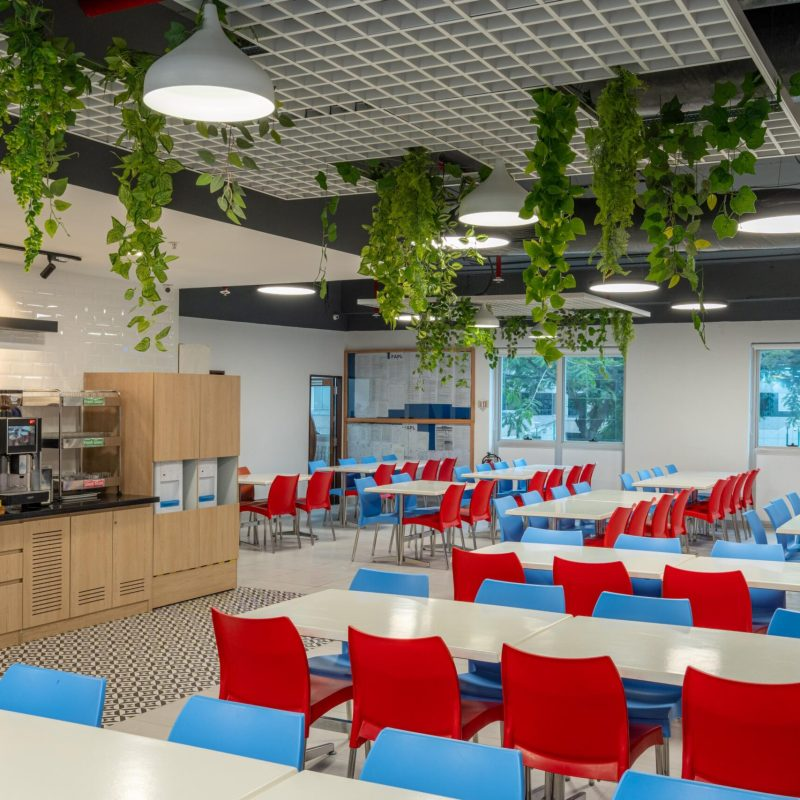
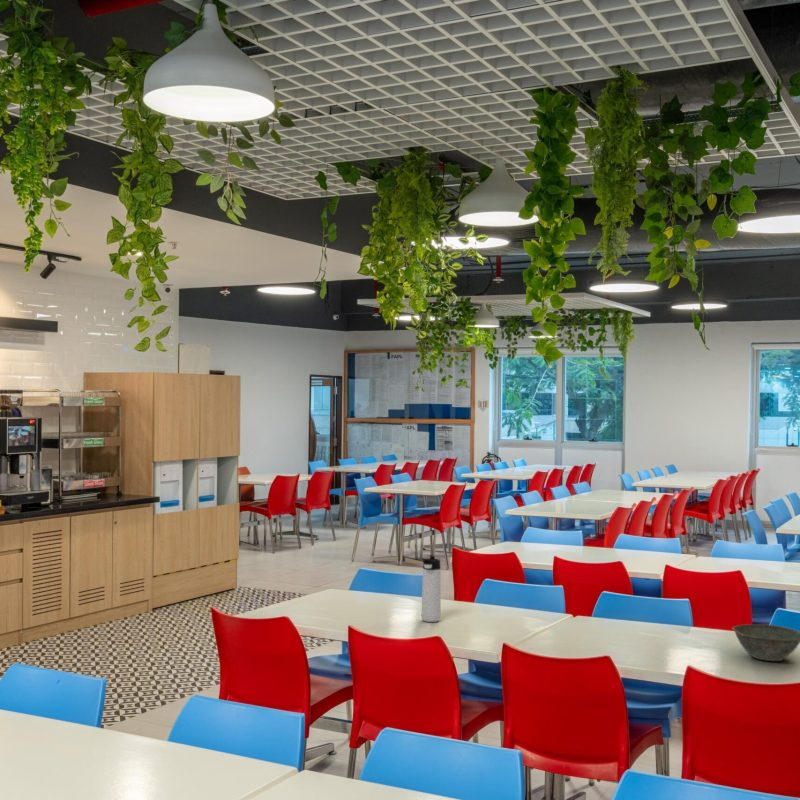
+ bowl (767, 644)
+ thermos bottle (430, 589)
